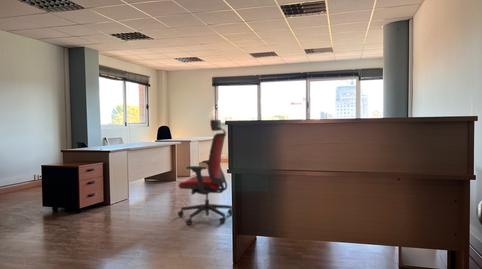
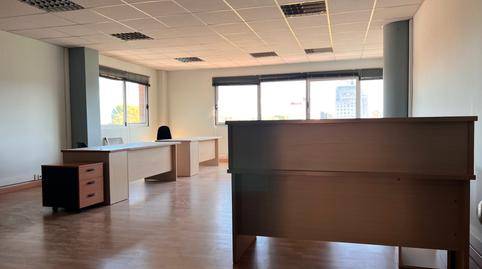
- office chair (202, 168)
